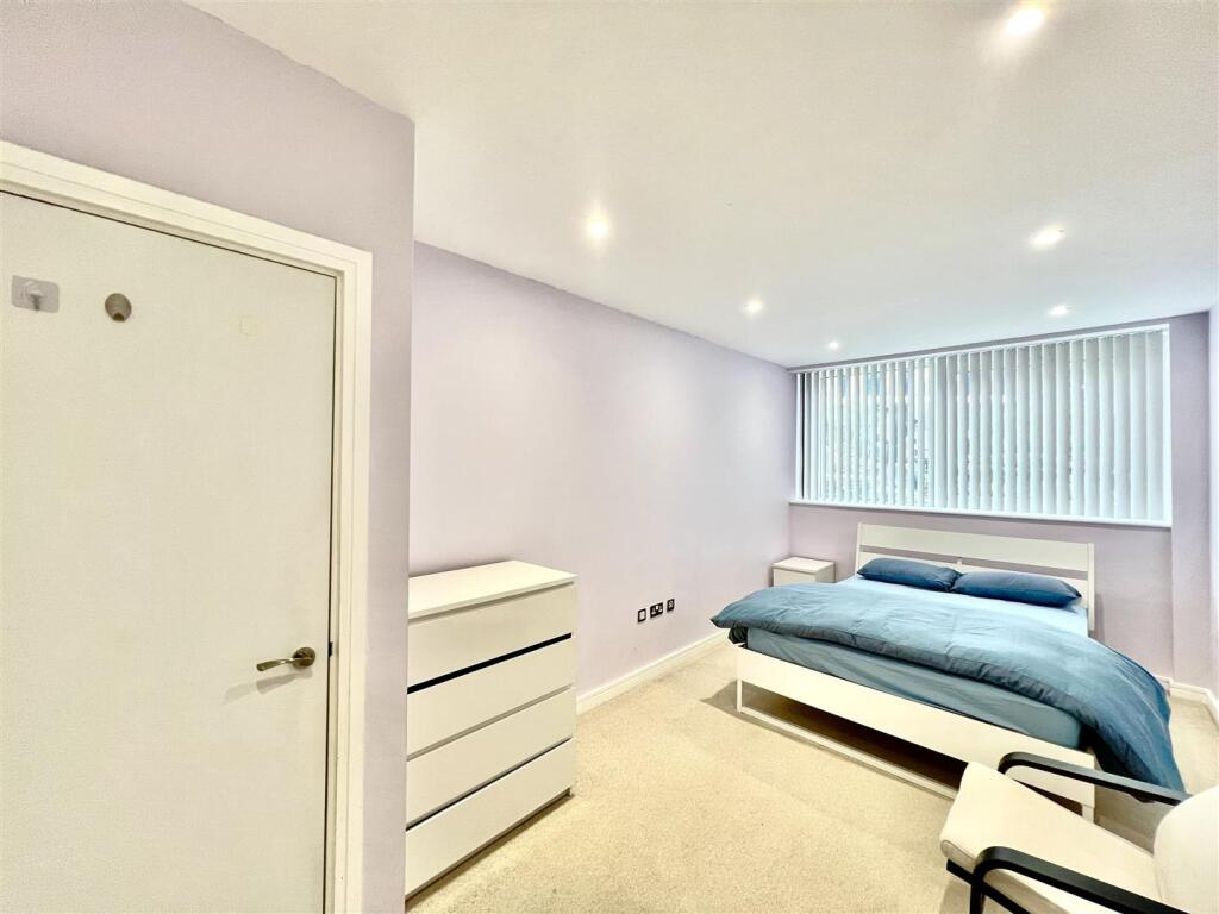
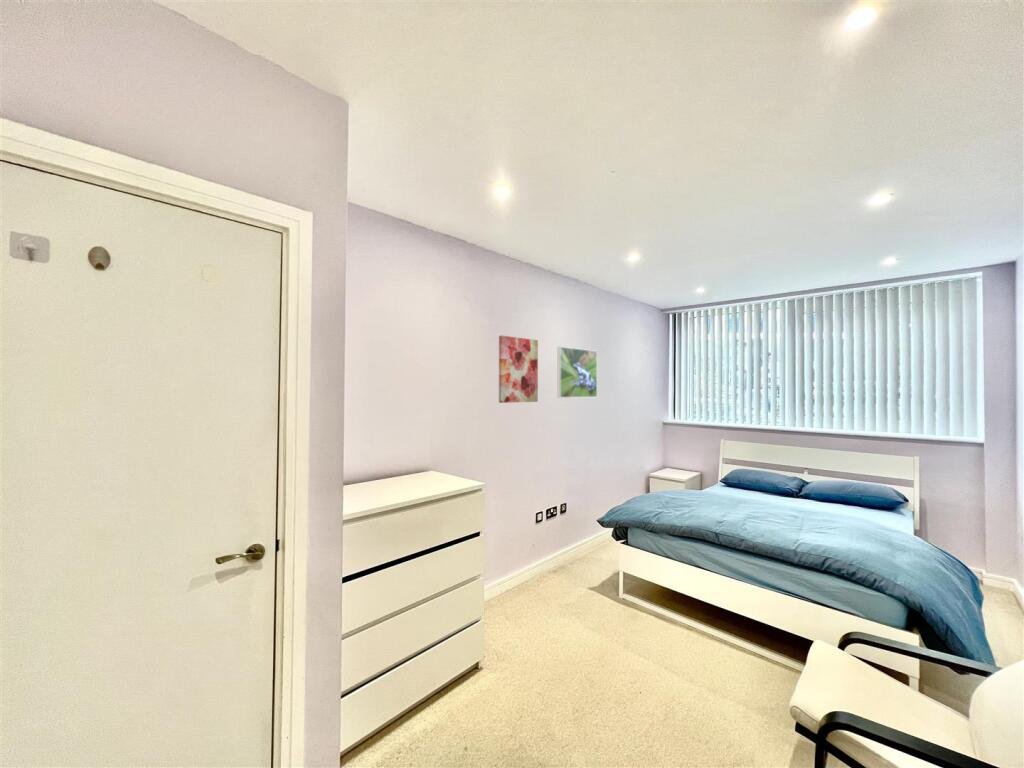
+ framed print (578, 373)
+ wall art (519, 370)
